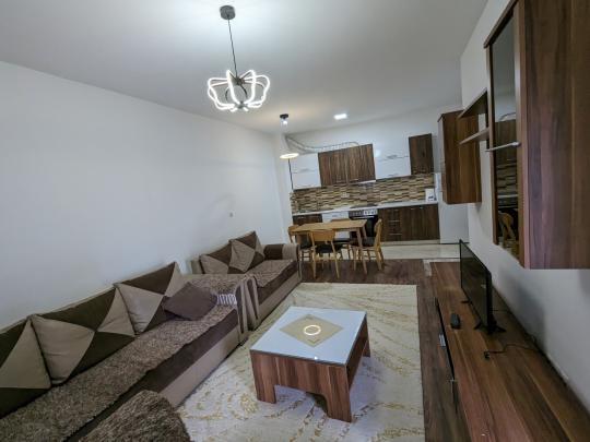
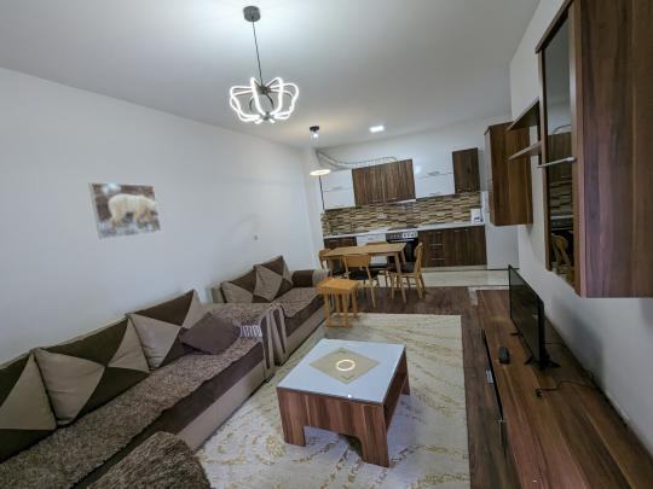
+ side table (342, 299)
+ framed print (128, 209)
